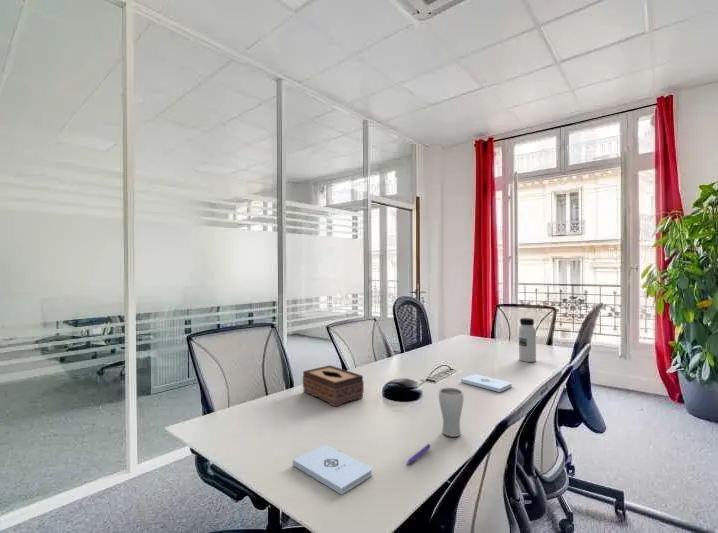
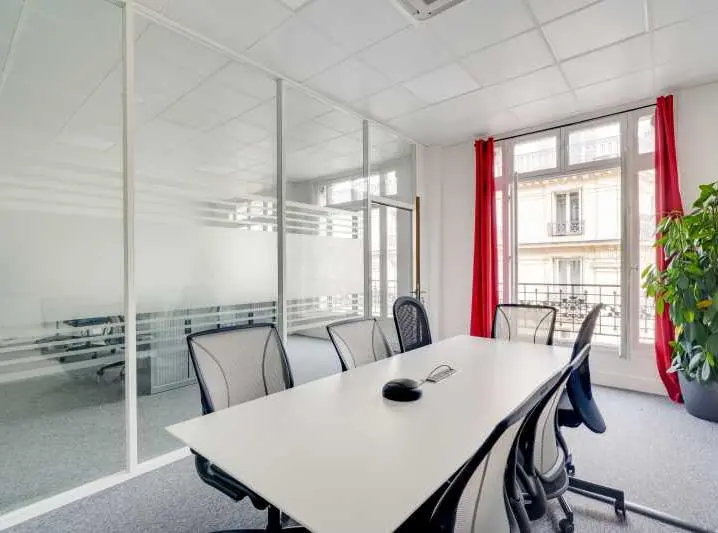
- water bottle (527, 339)
- drinking glass (451, 412)
- pen (418, 454)
- tissue box (332, 384)
- notepad (486, 382)
- notepad (332, 466)
